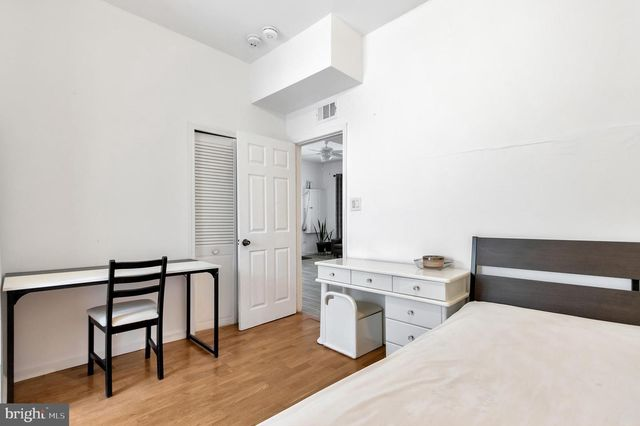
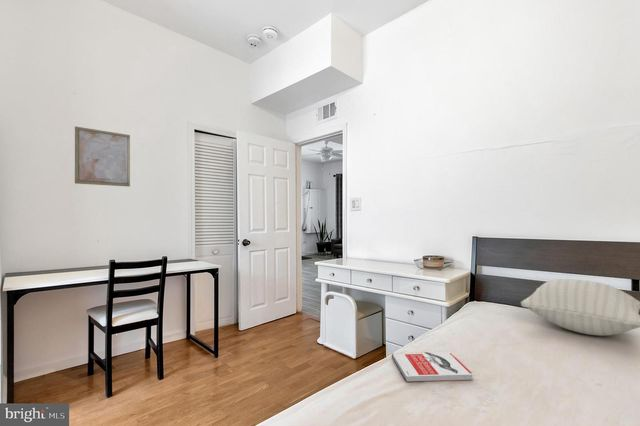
+ pillow (581, 304)
+ wall art (104, 157)
+ book (429, 365)
